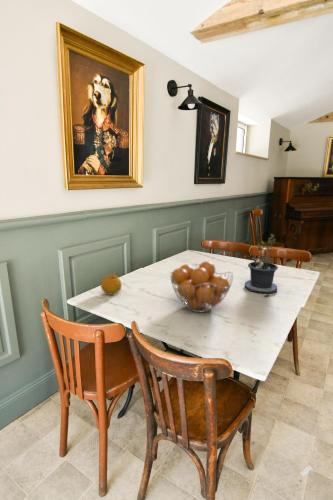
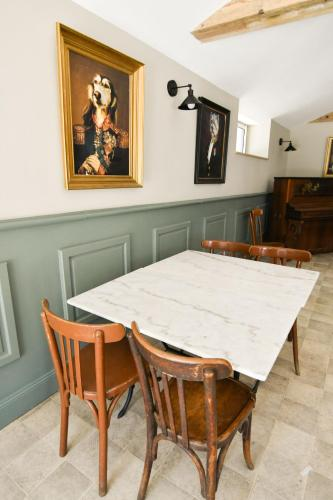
- potted plant (262, 260)
- fruit basket (200, 285)
- fruit (111, 283)
